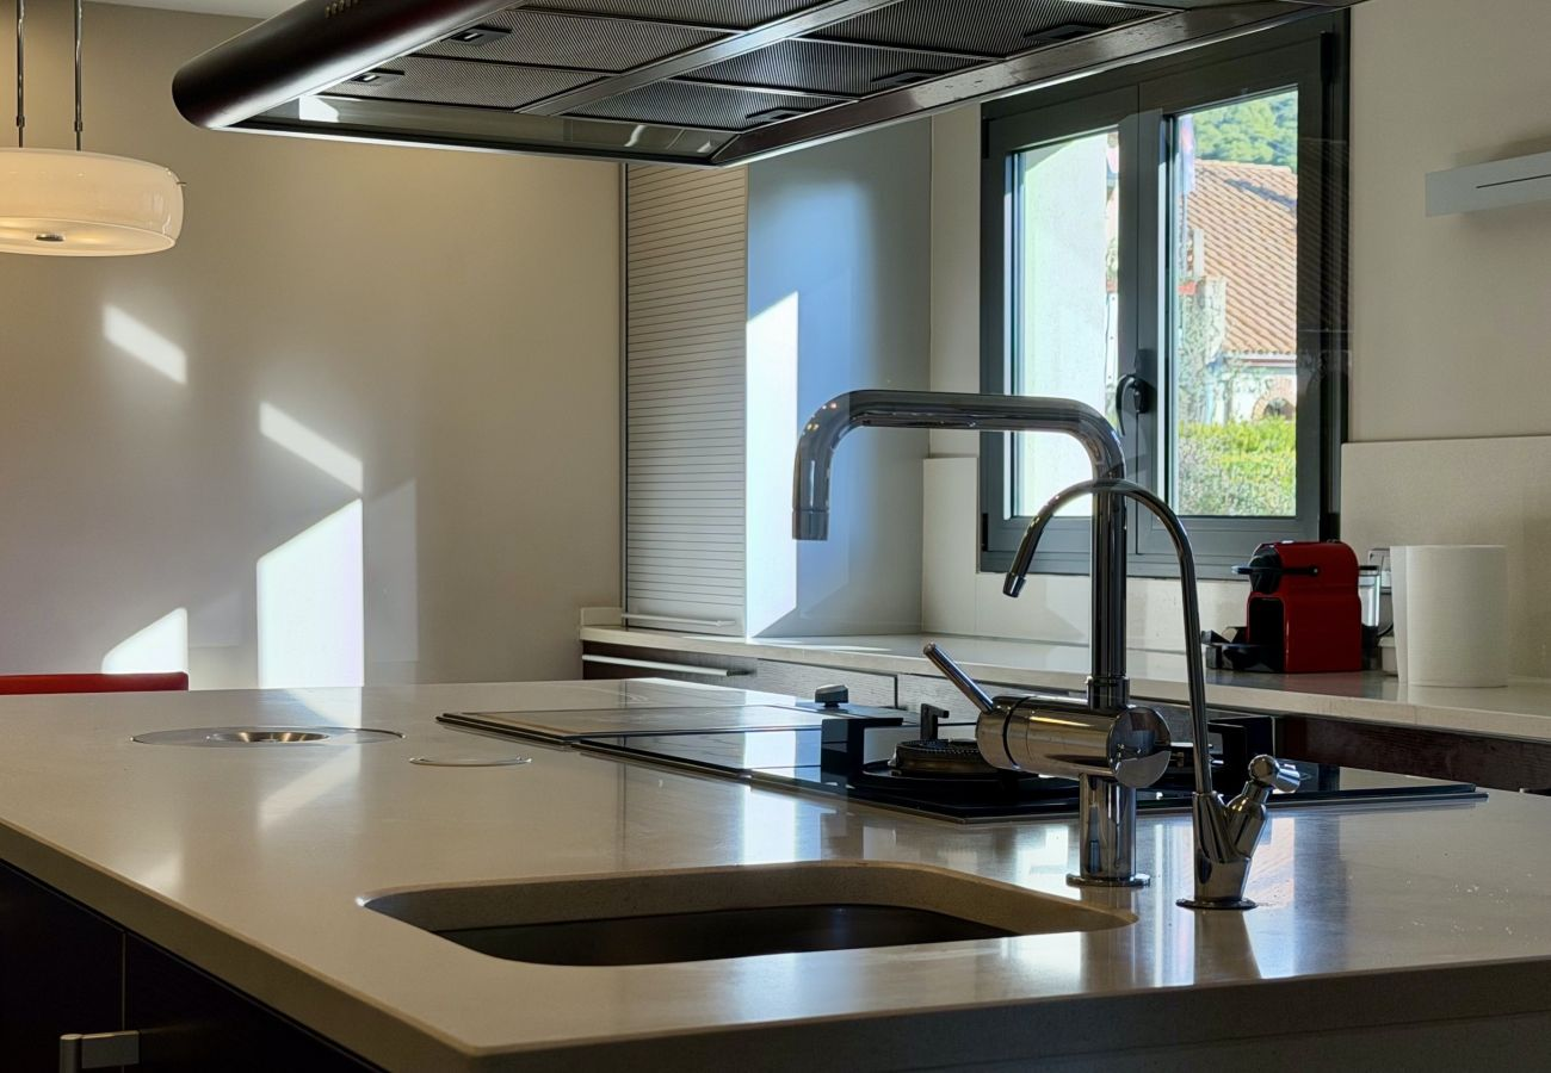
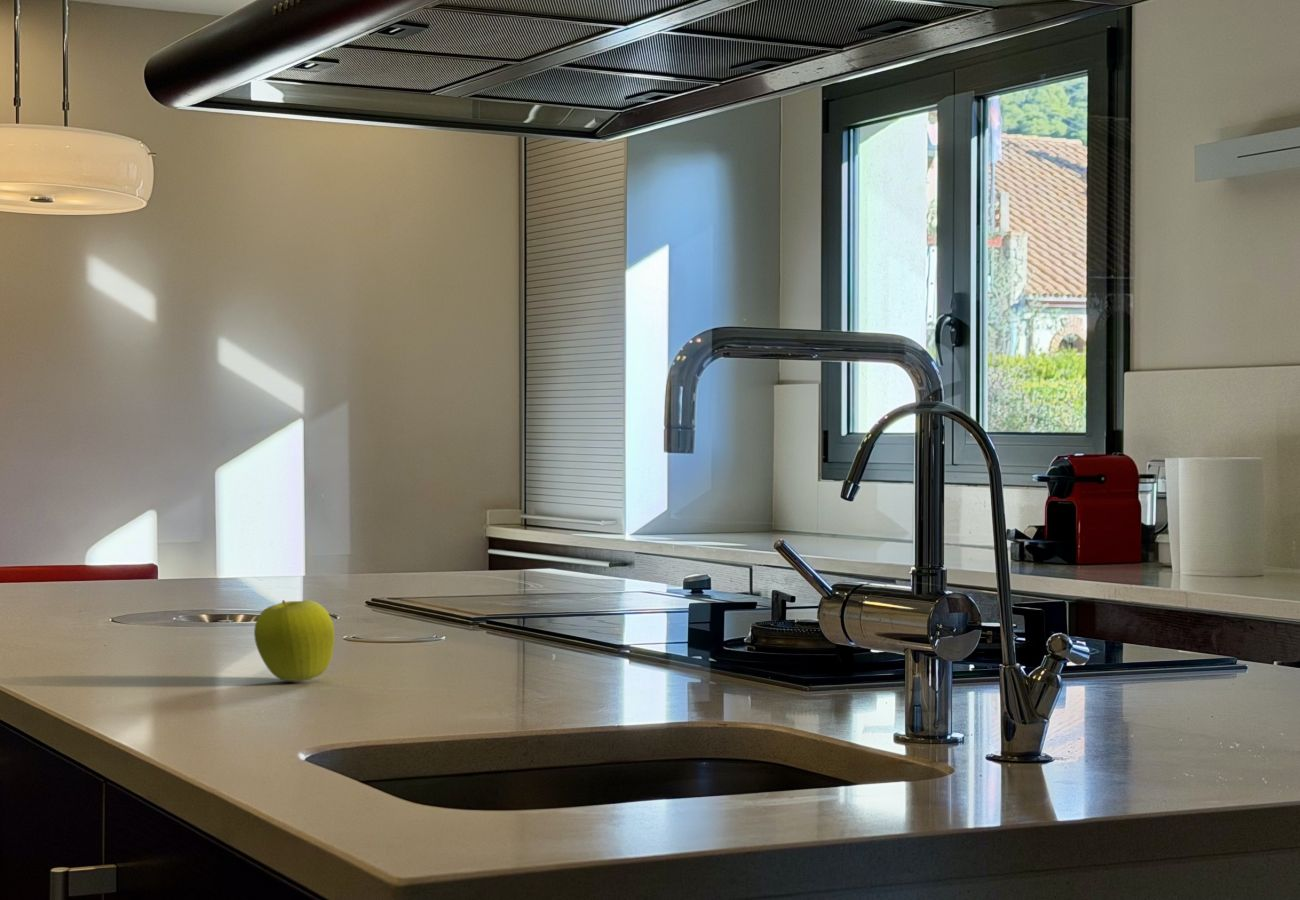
+ fruit (294, 639)
